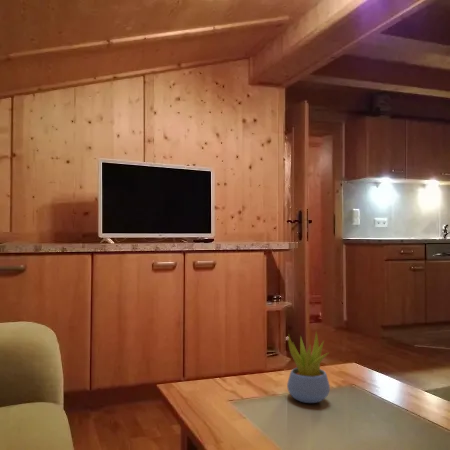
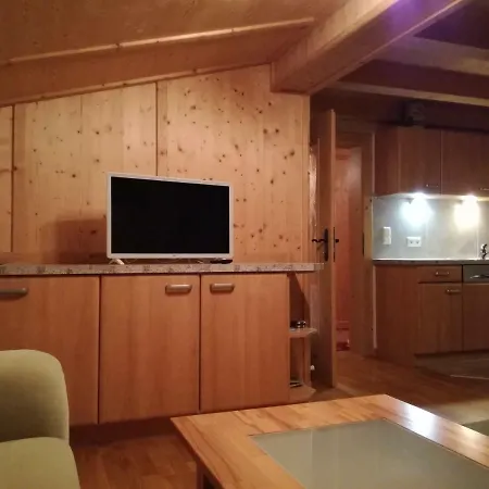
- succulent plant (308, 366)
